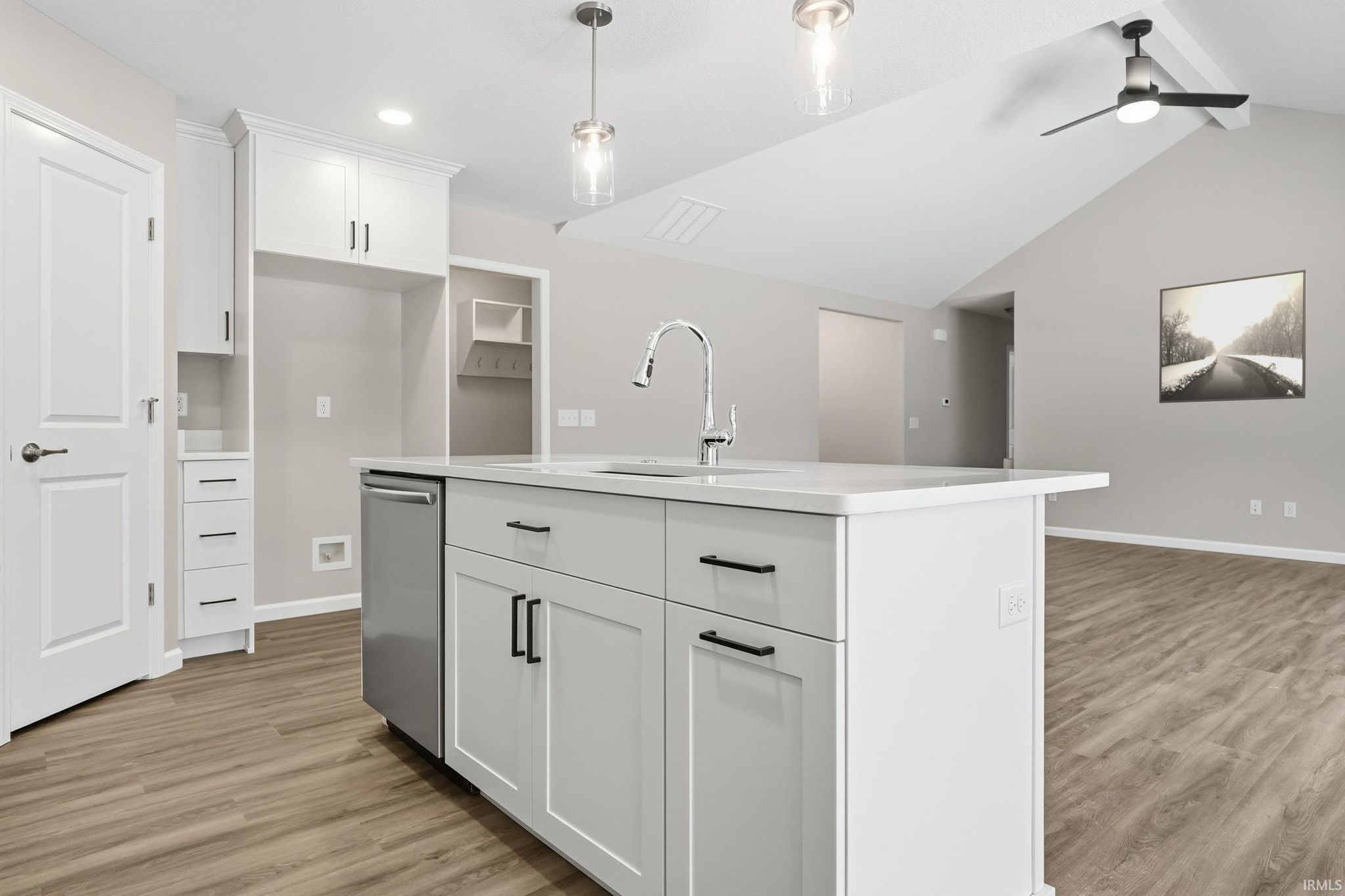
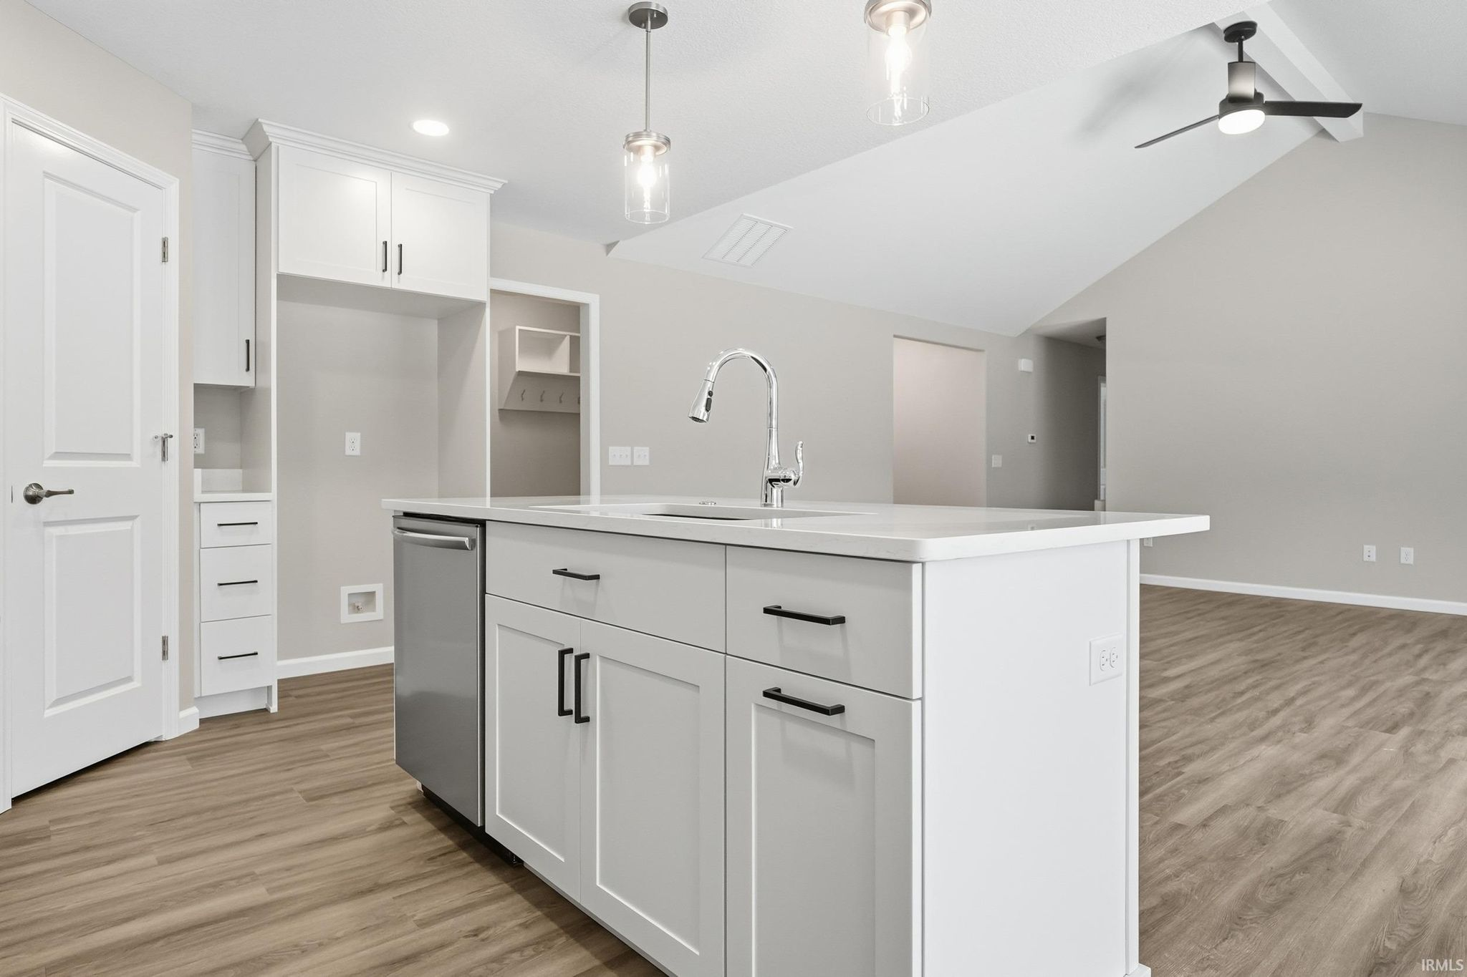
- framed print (1228, 340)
